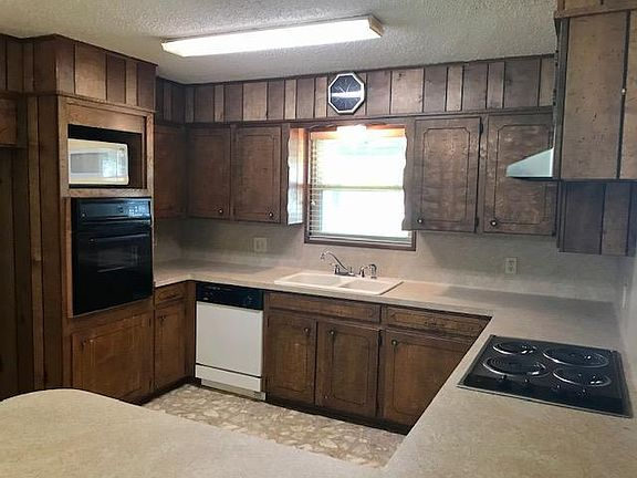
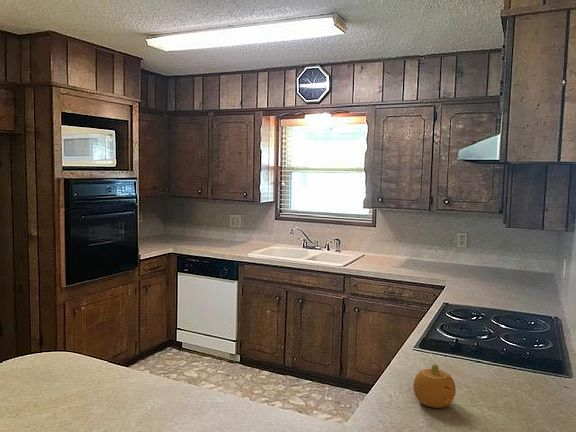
+ fruit (434, 383)
